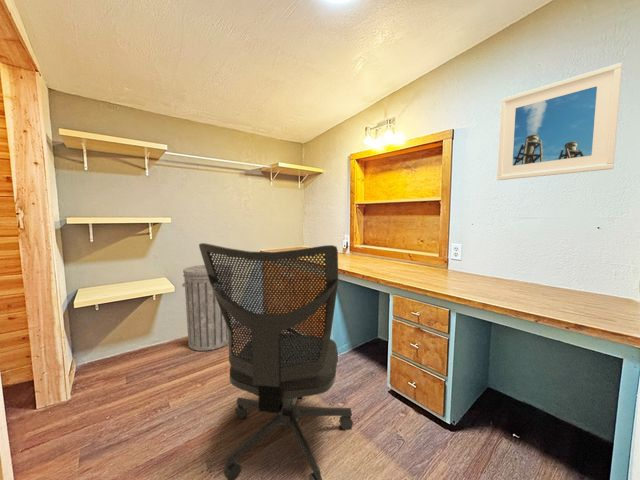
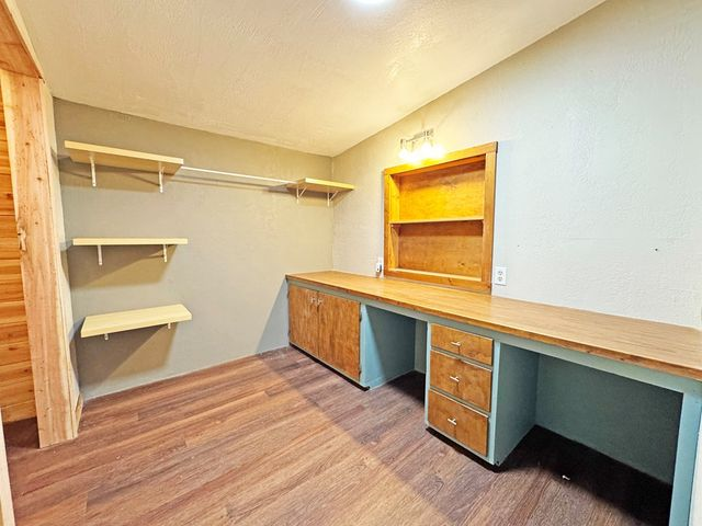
- office chair (286, 341)
- trash can (209, 302)
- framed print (550, 130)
